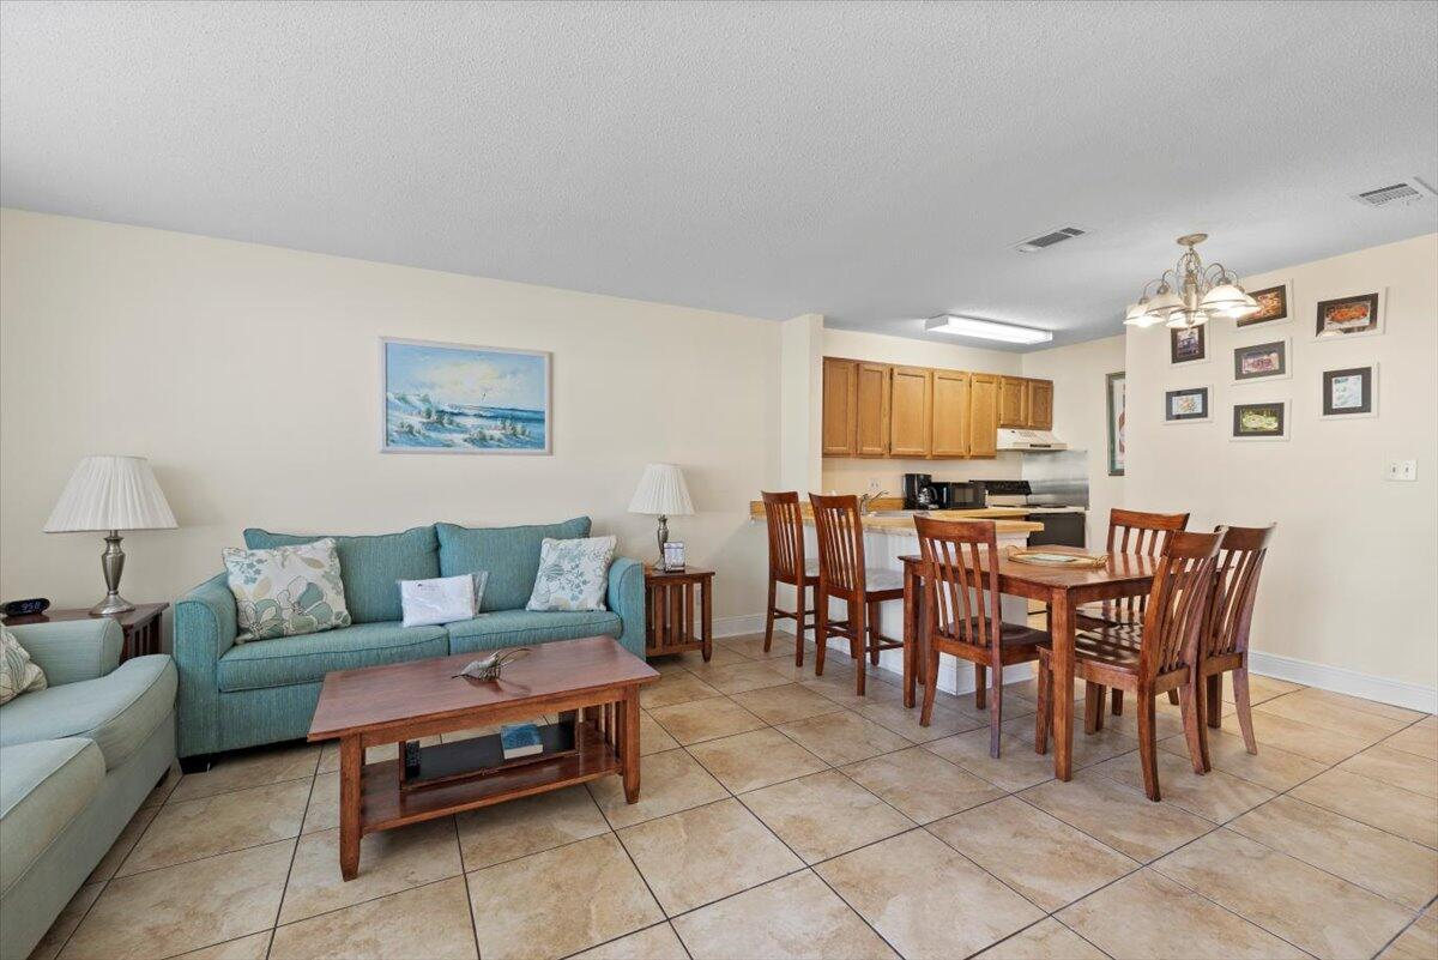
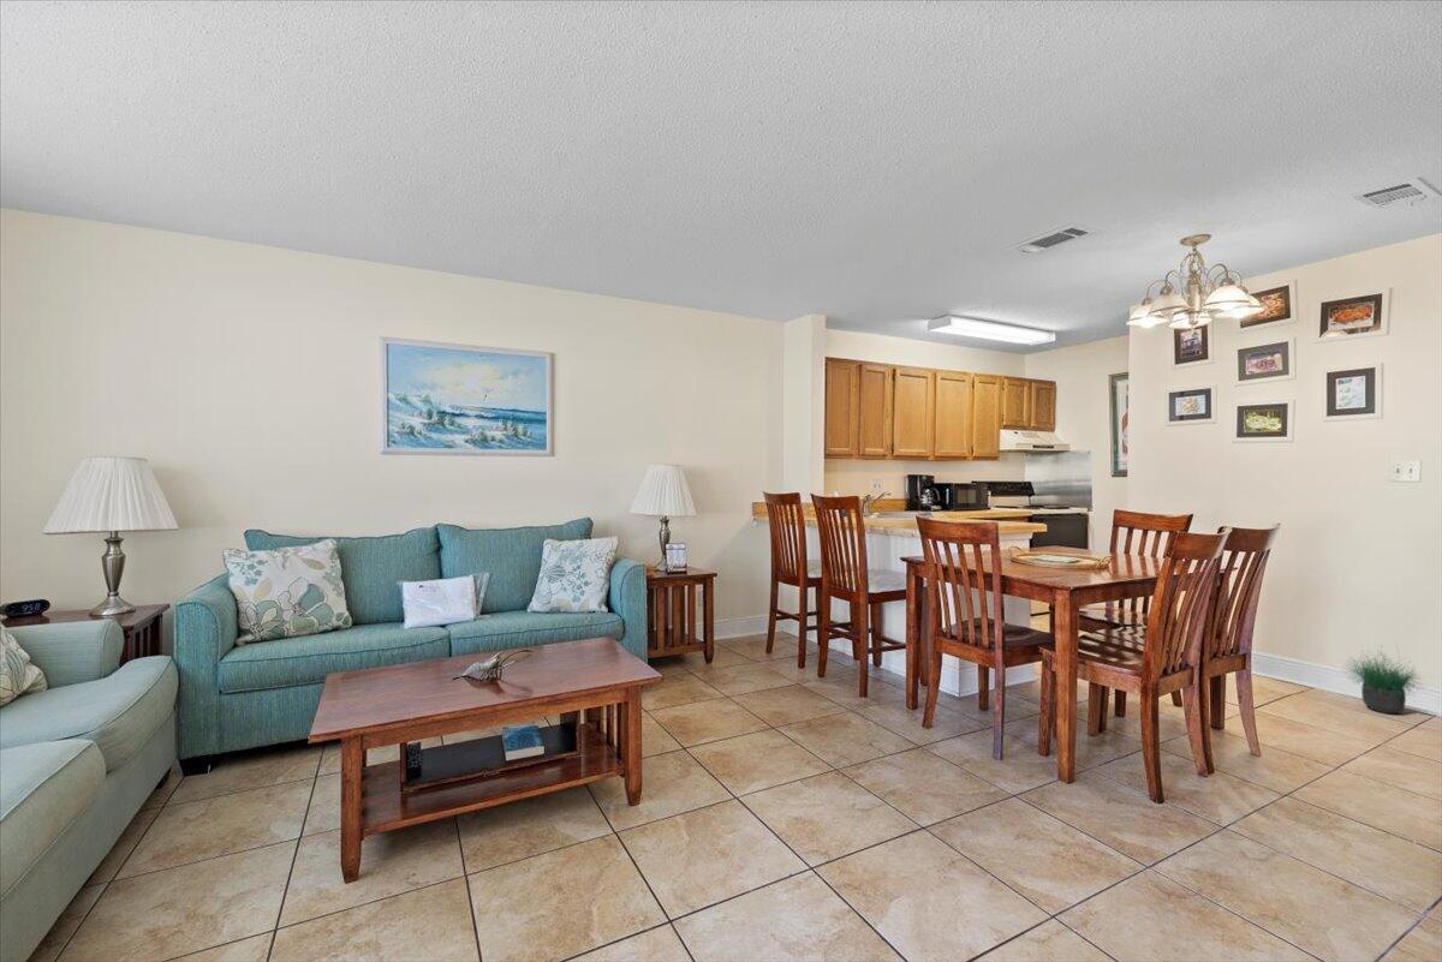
+ potted plant (1383, 675)
